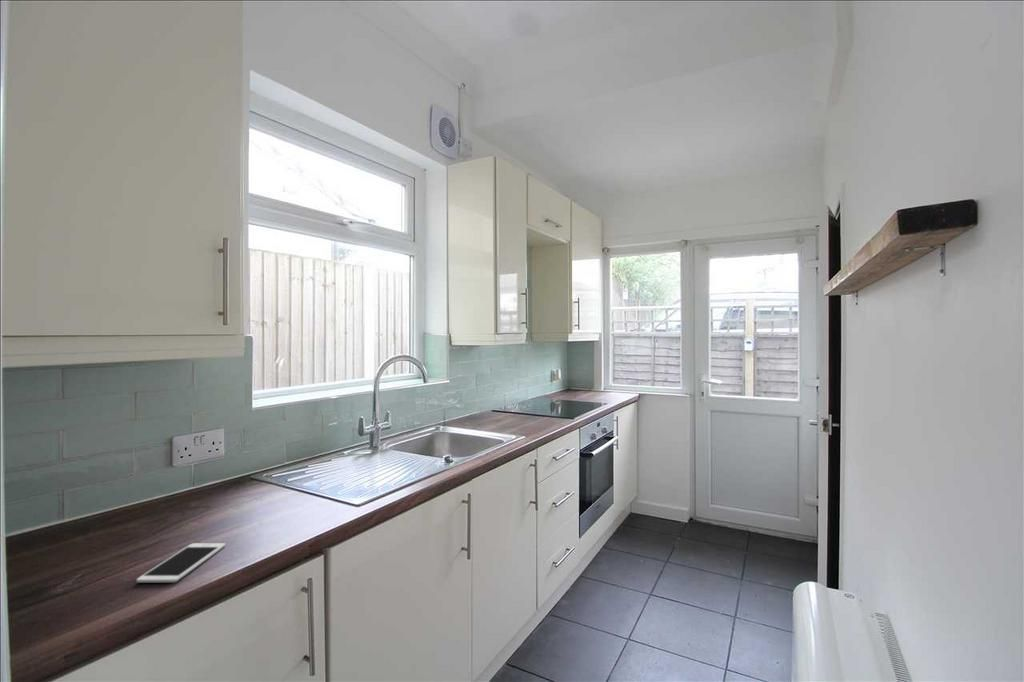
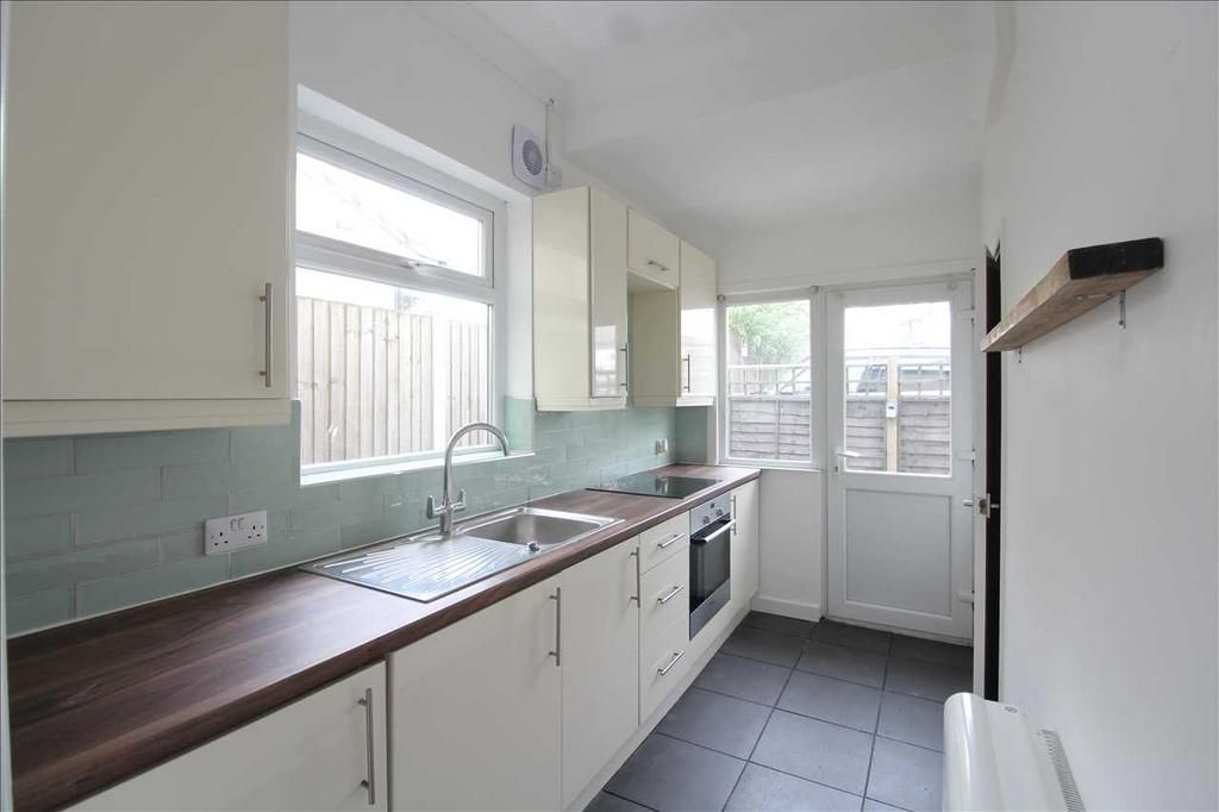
- cell phone (184, 561)
